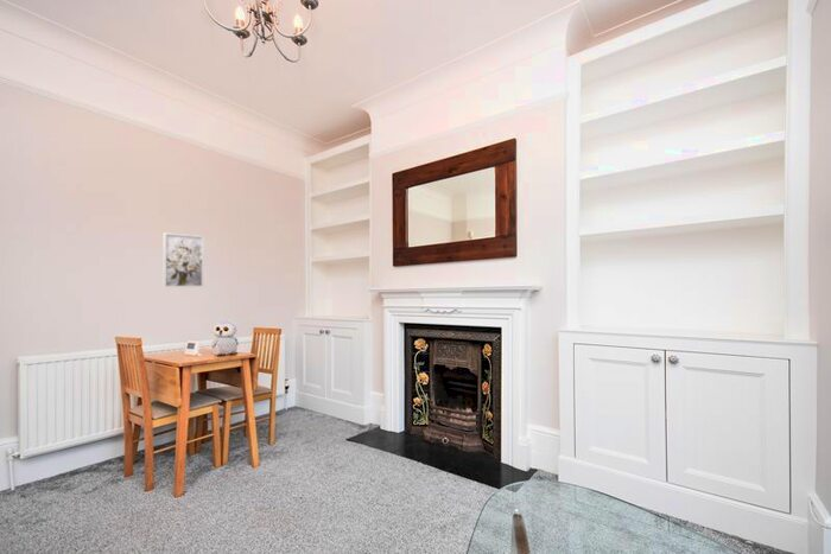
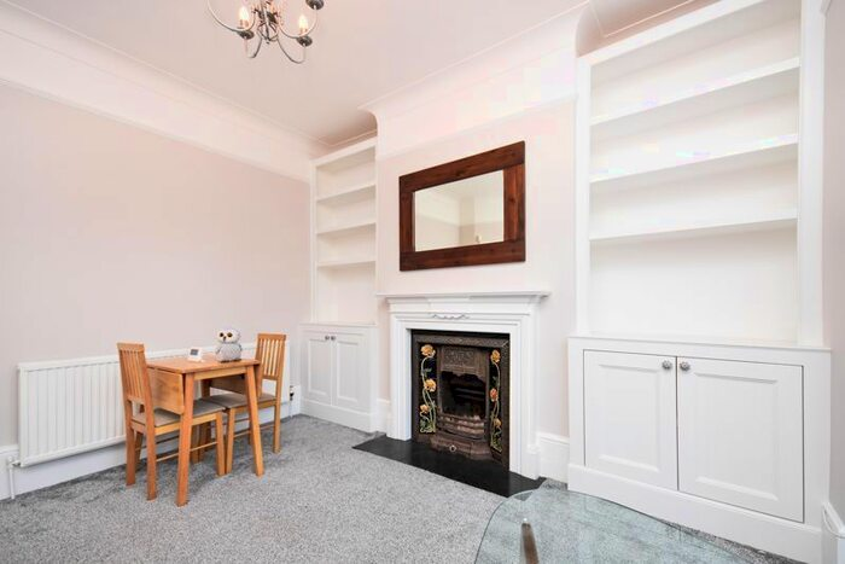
- wall art (184, 261)
